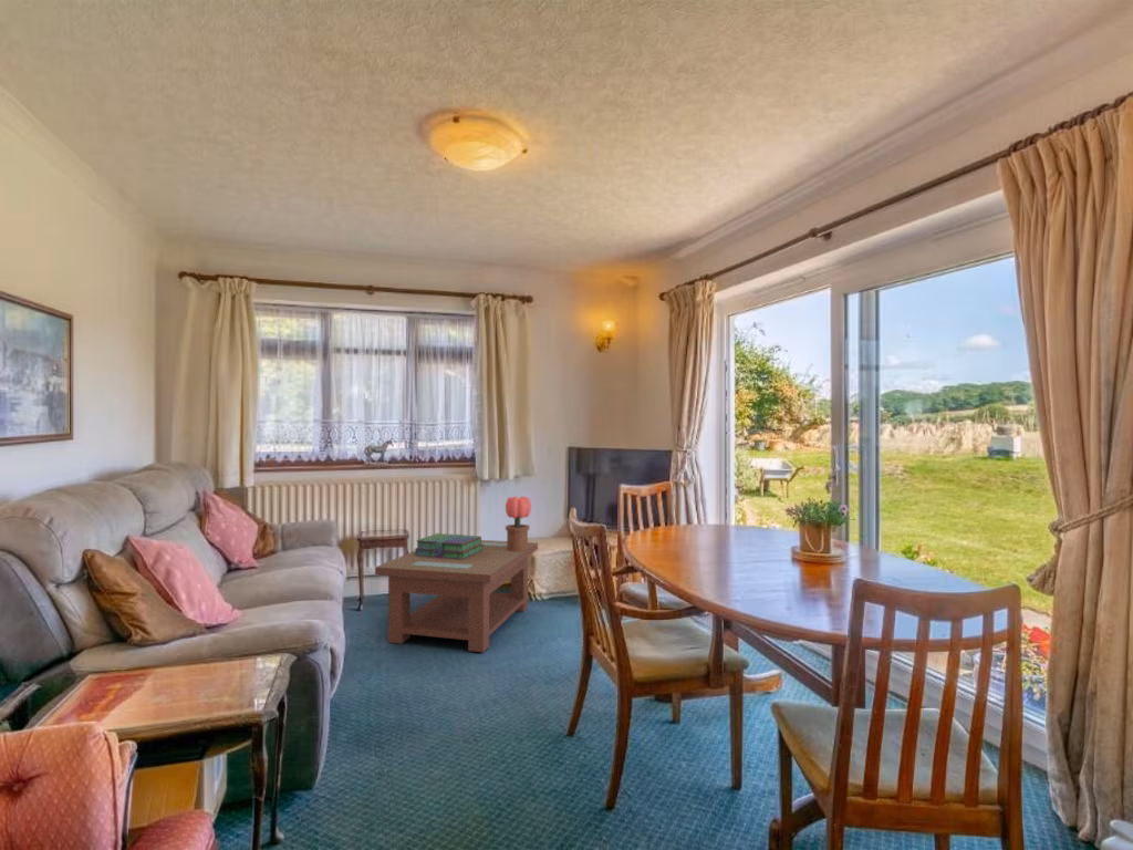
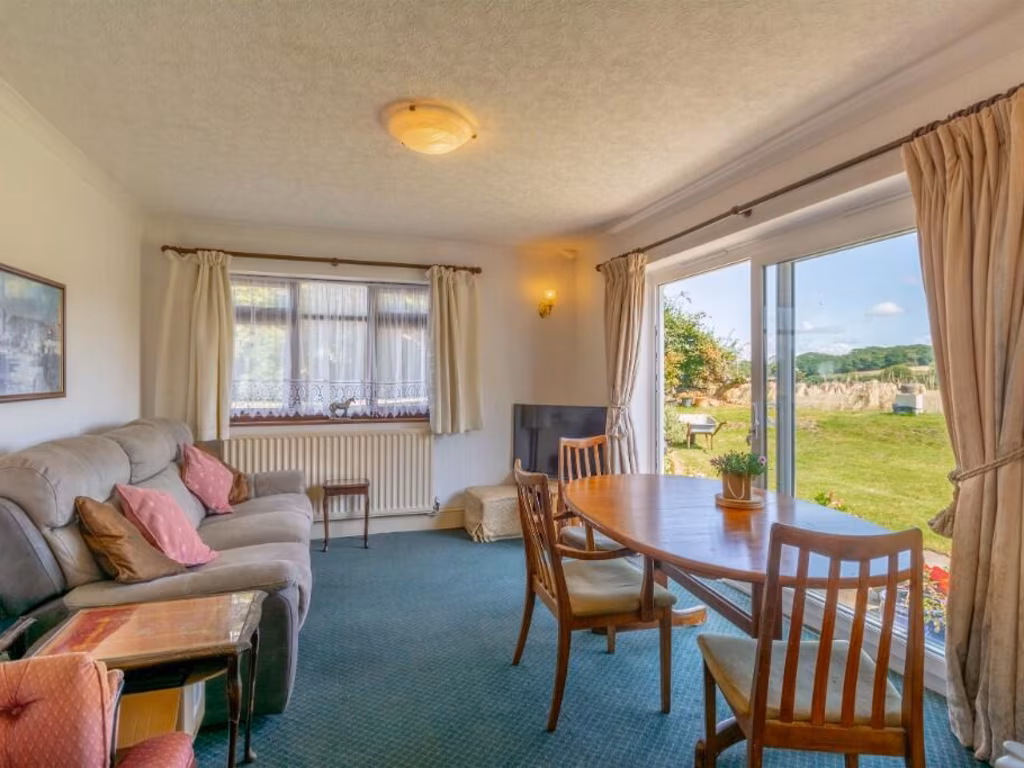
- potted flower (517, 522)
- coffee table (464, 588)
- stack of books (449, 545)
